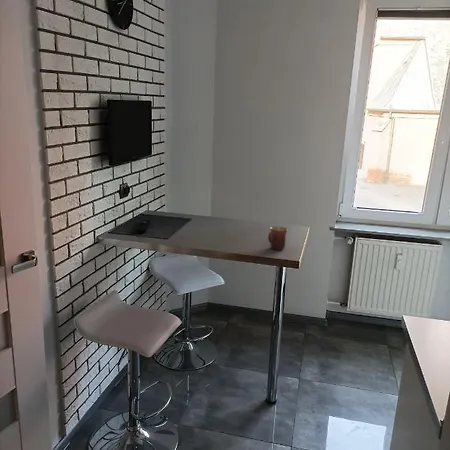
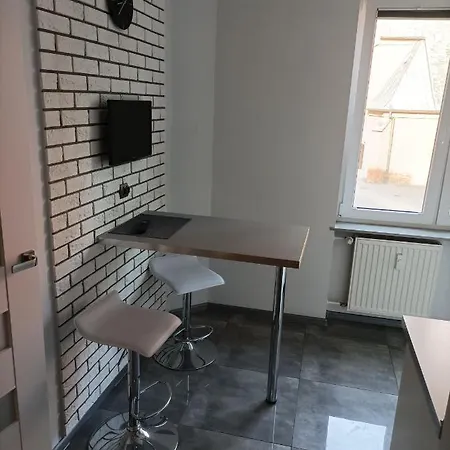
- mug (276, 239)
